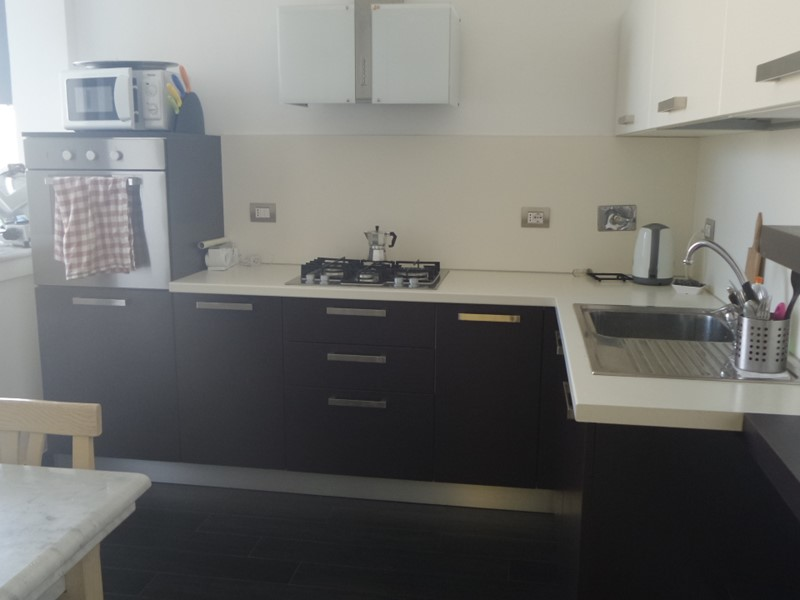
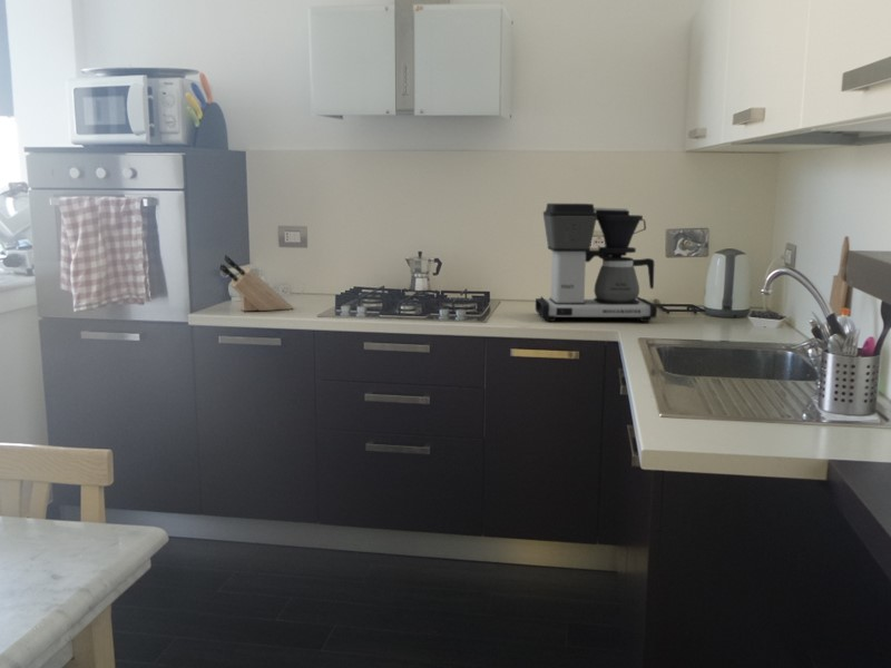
+ coffee maker (599, 257)
+ knife block (255, 282)
